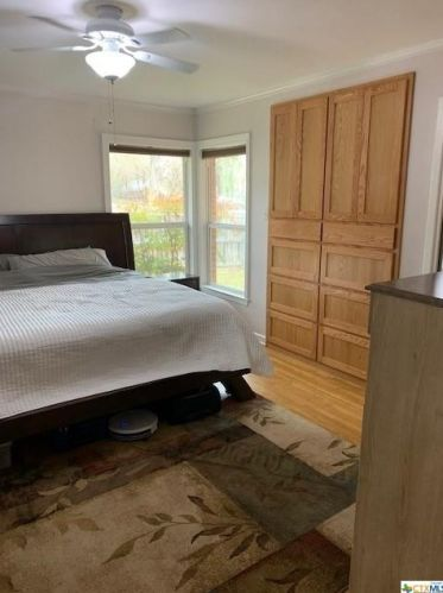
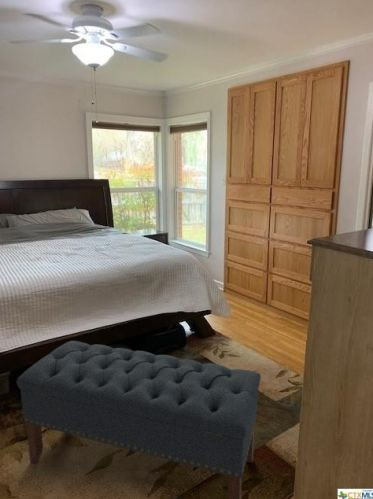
+ bench (141, 416)
